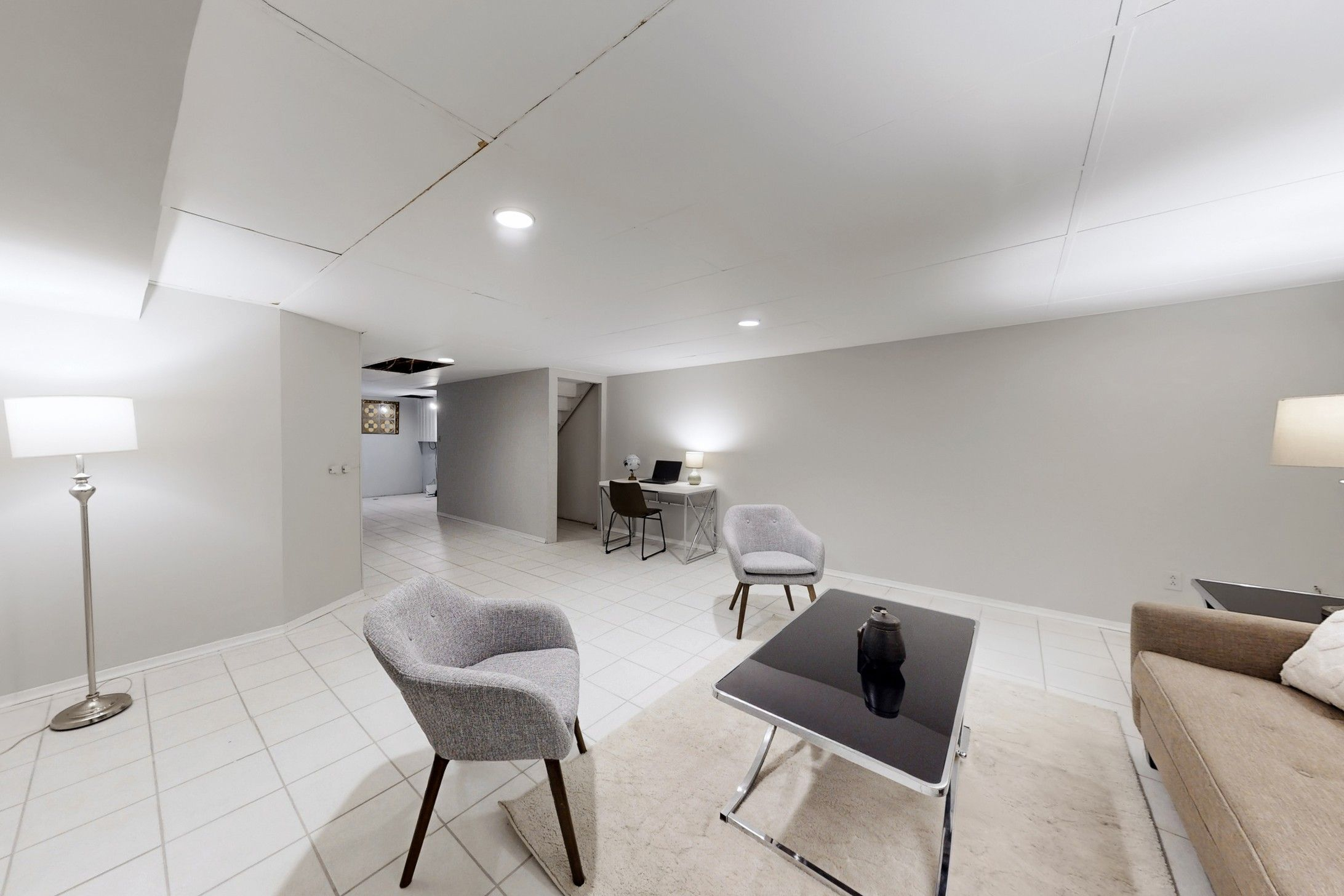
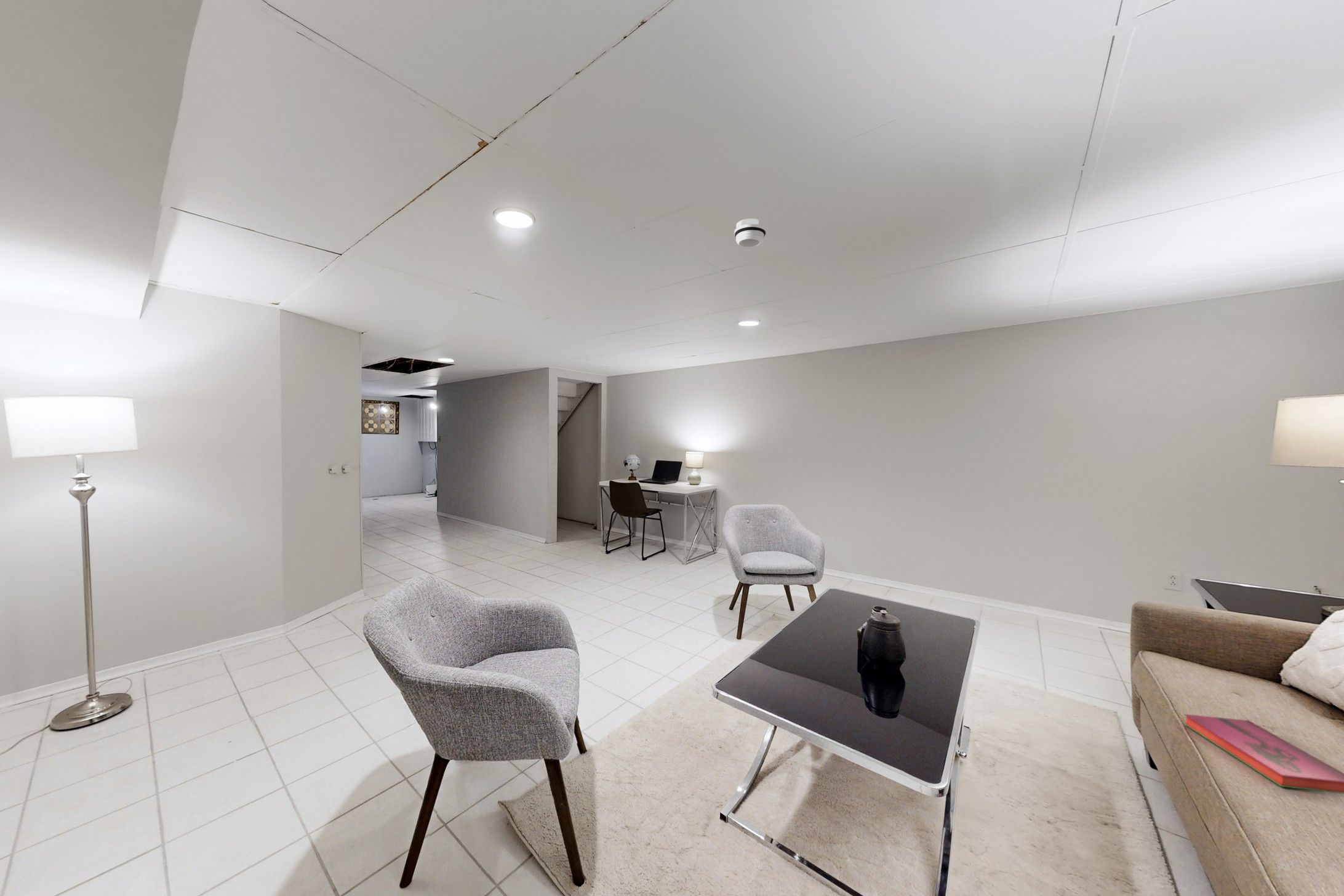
+ hardback book (1264, 750)
+ smoke detector (750, 234)
